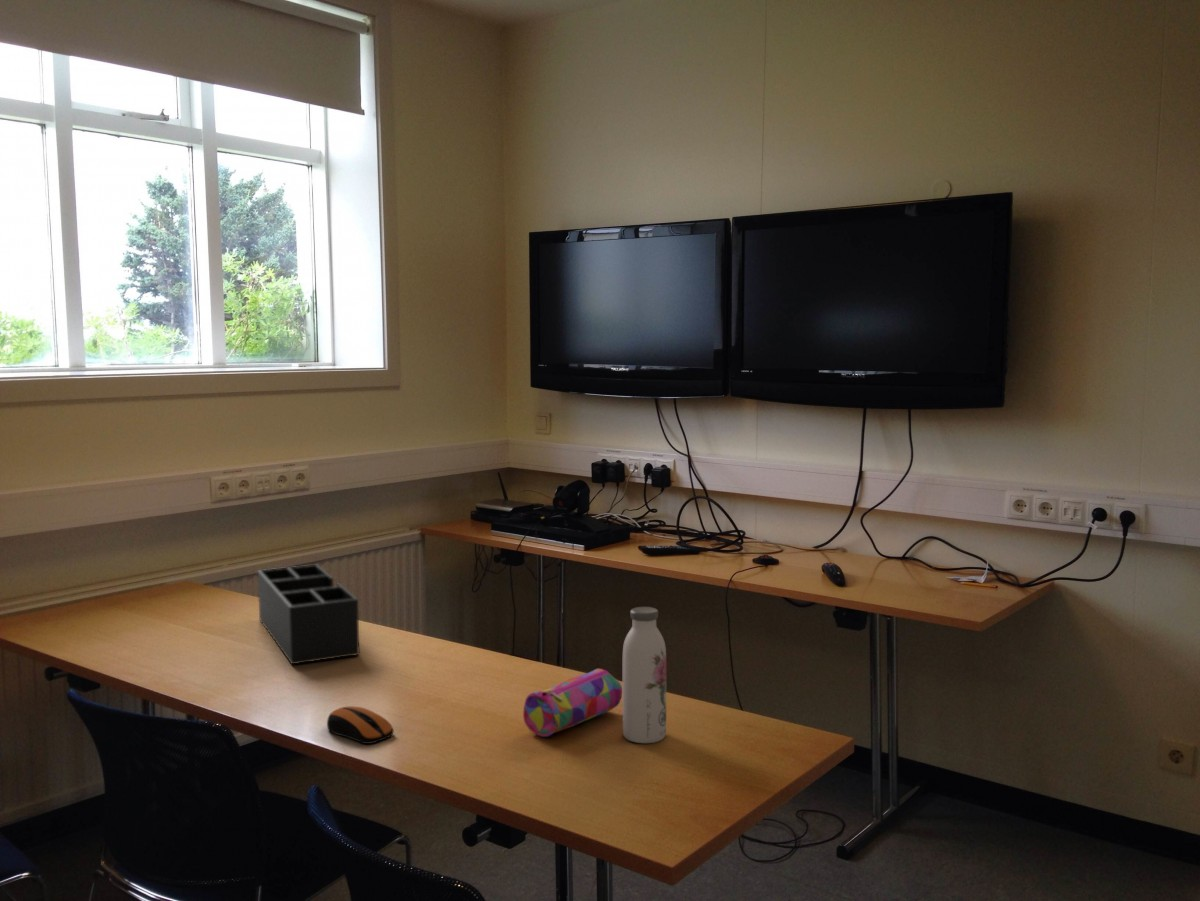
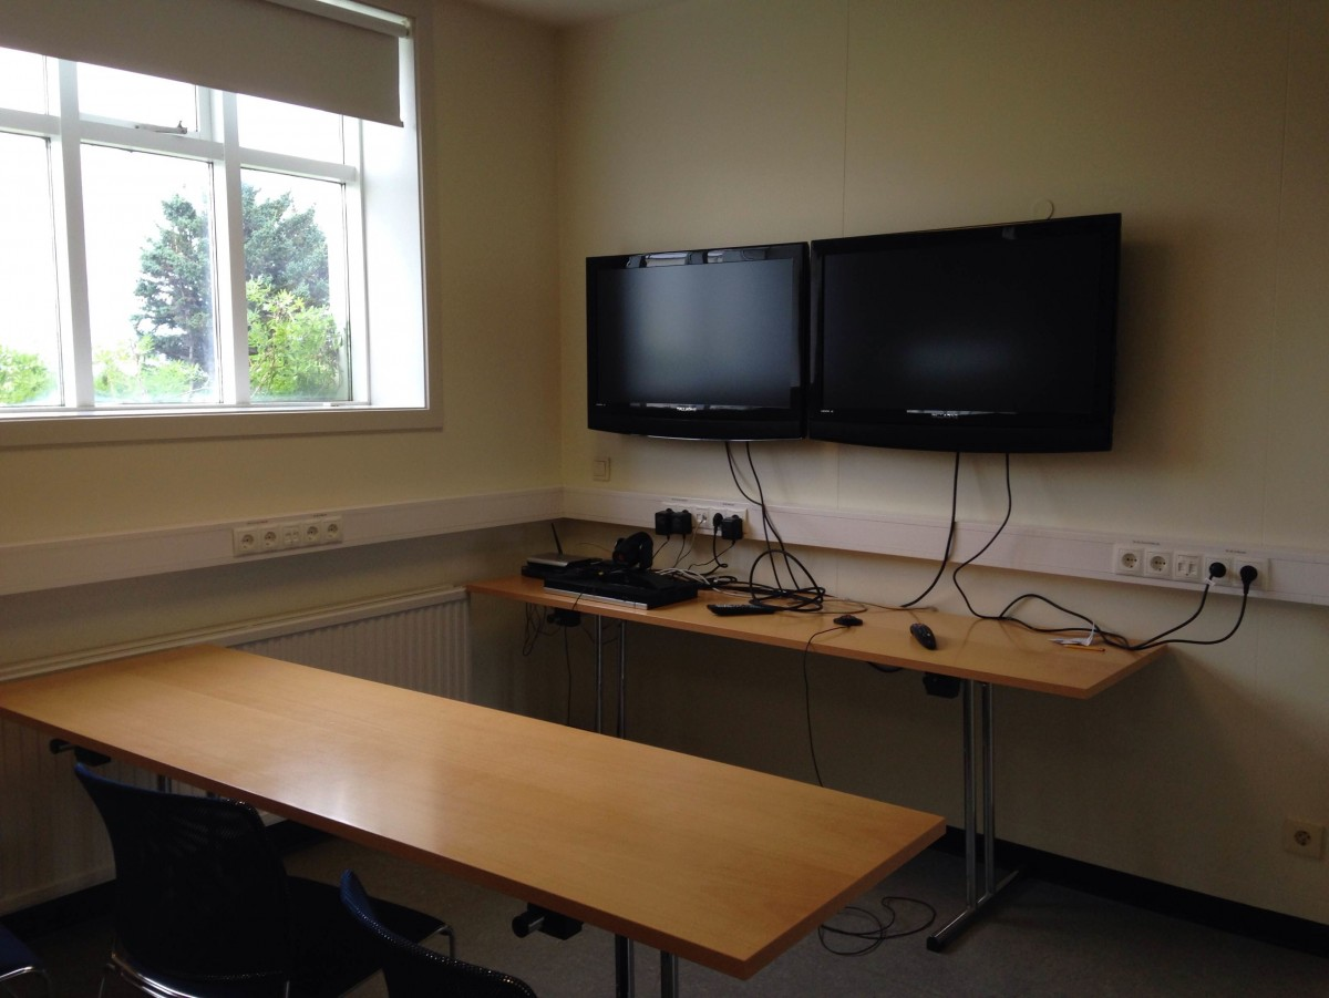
- water bottle (644, 672)
- desk organizer (305, 610)
- pencil case (573, 701)
- computer mouse (358, 721)
